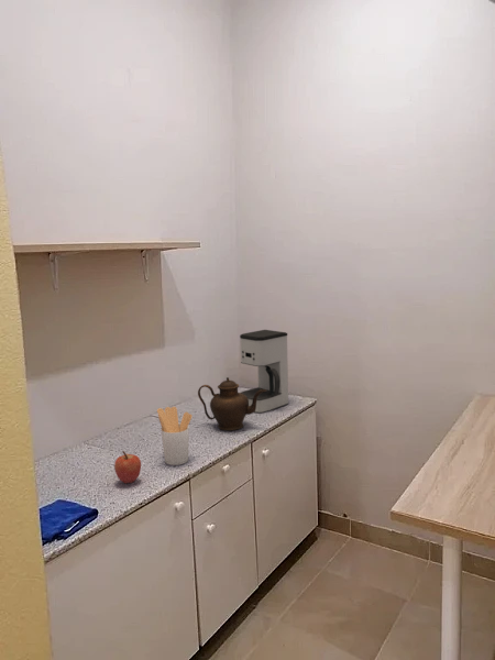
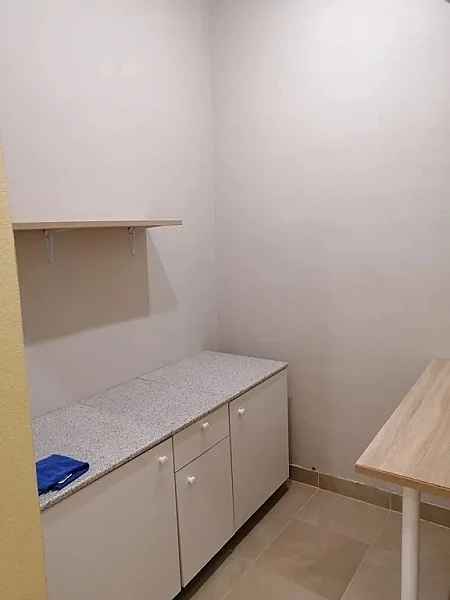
- coffee maker (263, 371)
- apple (128, 466)
- utensil holder (173, 433)
- teapot (231, 402)
